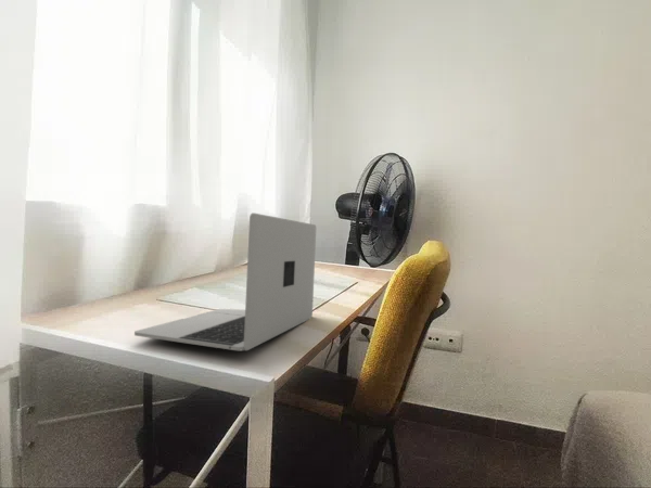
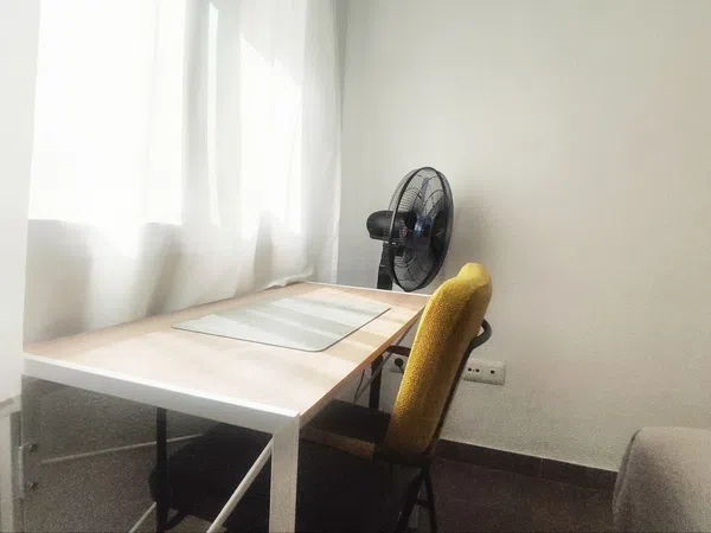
- laptop (247, 272)
